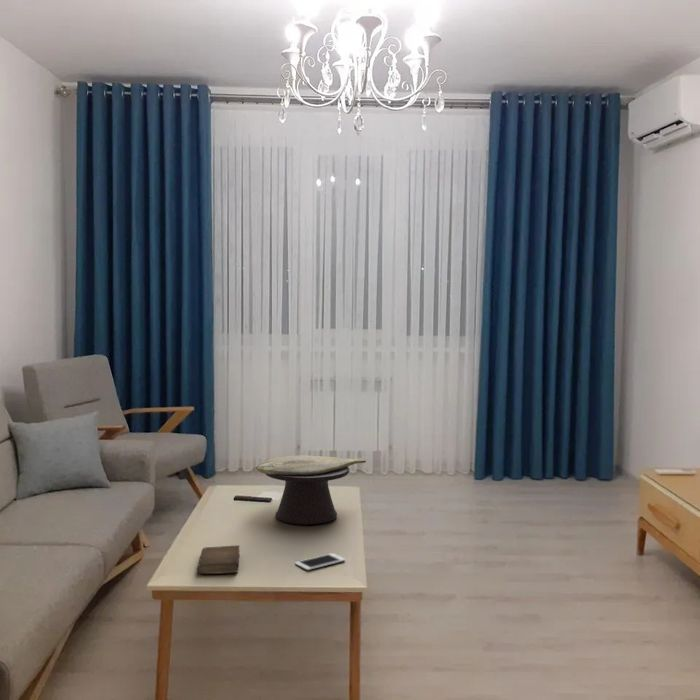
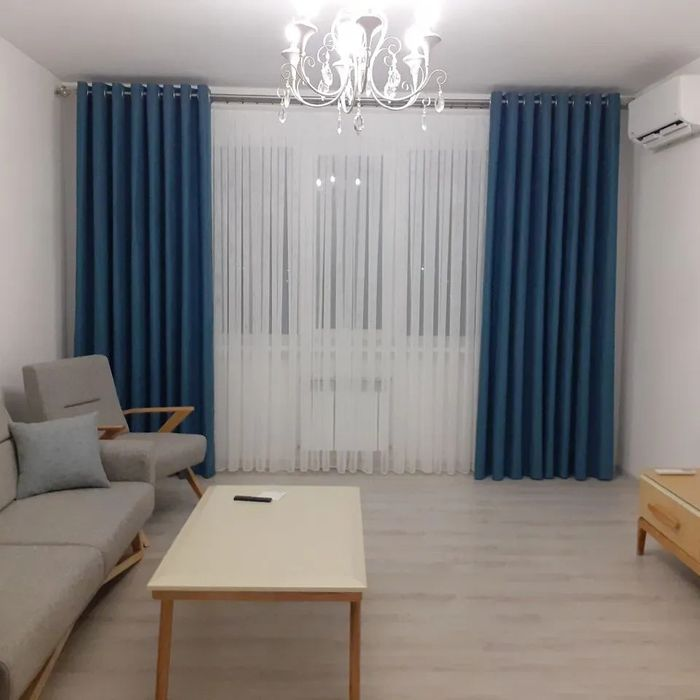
- cell phone (320, 561)
- book (219, 558)
- decorative bowl (311, 488)
